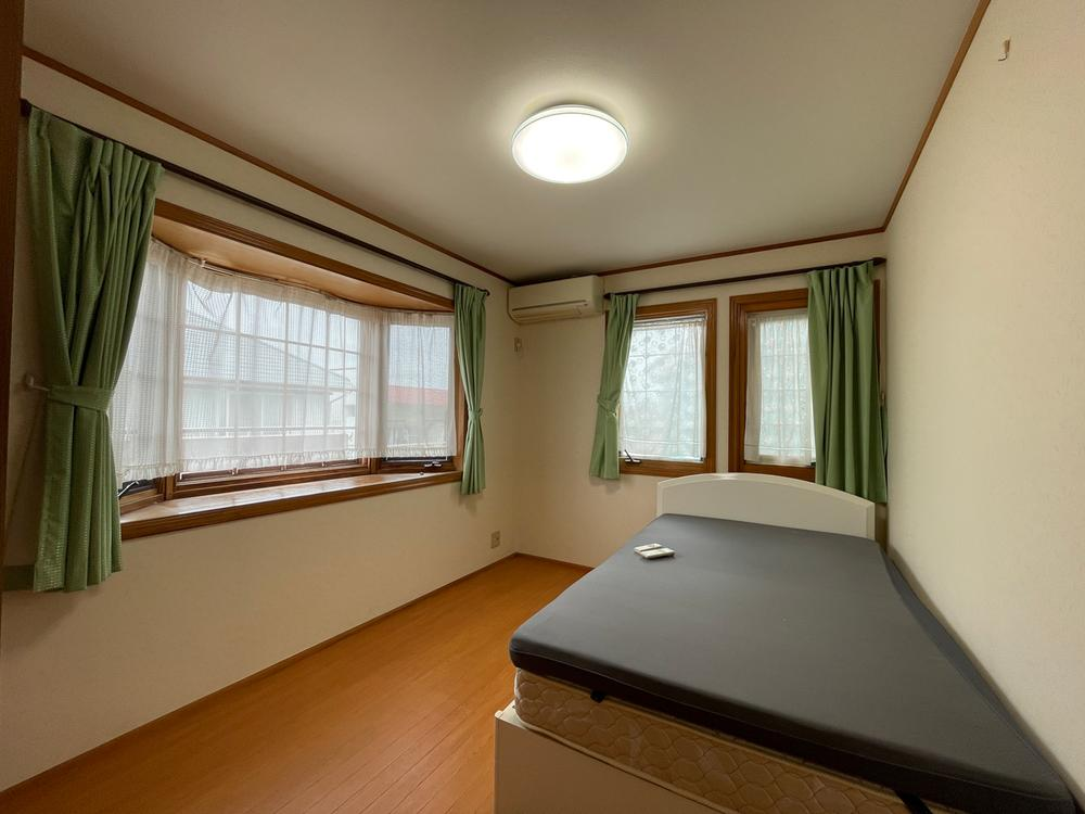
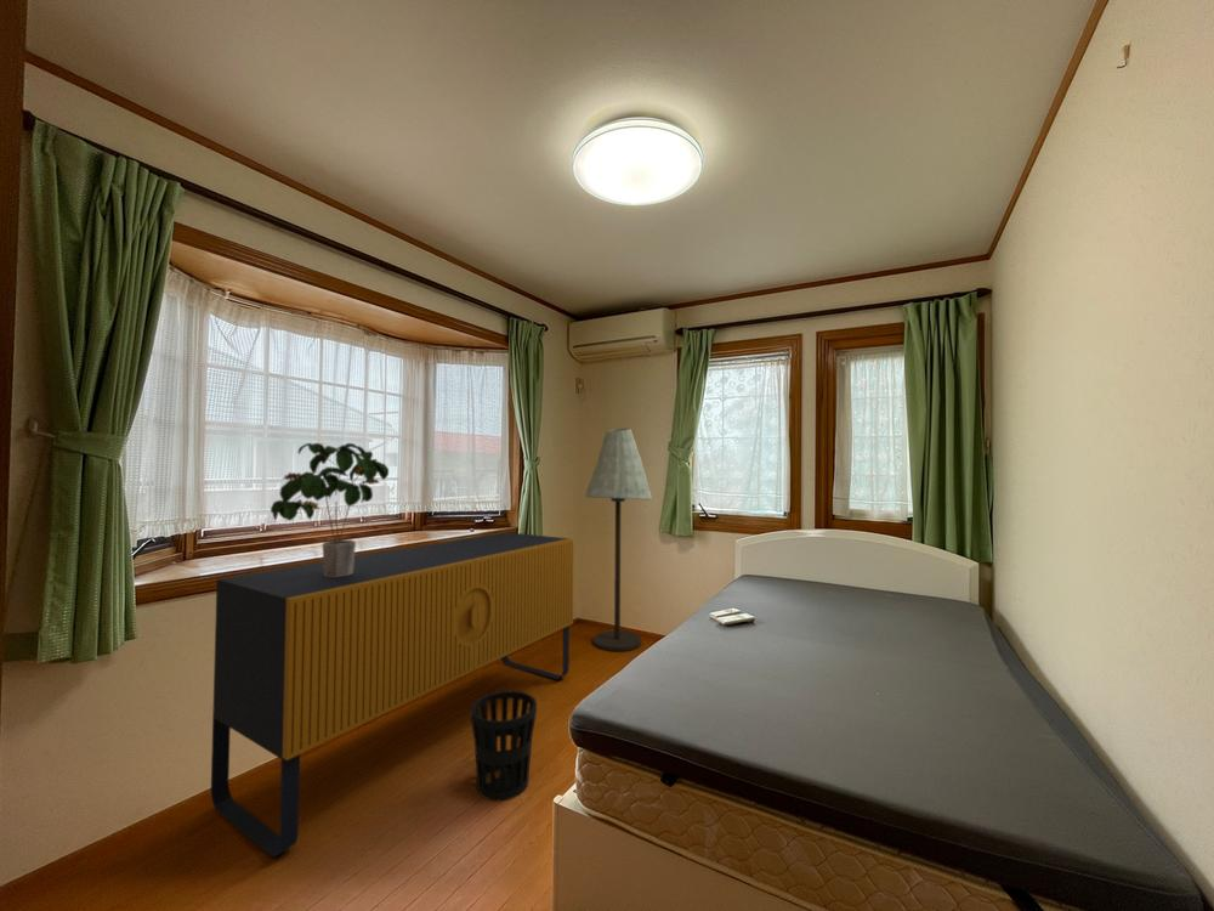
+ floor lamp (617, 533)
+ potted plant (335, 507)
+ sideboard (436, 640)
+ wastebasket (503, 743)
